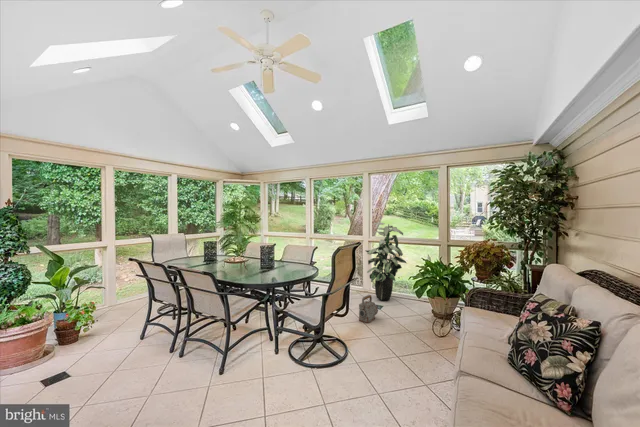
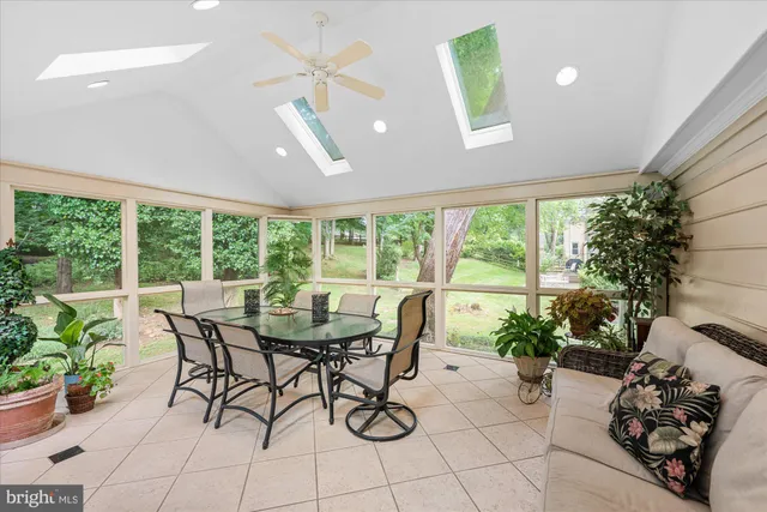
- lantern (367, 307)
- indoor plant (383, 260)
